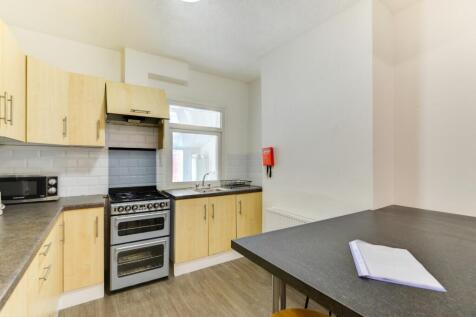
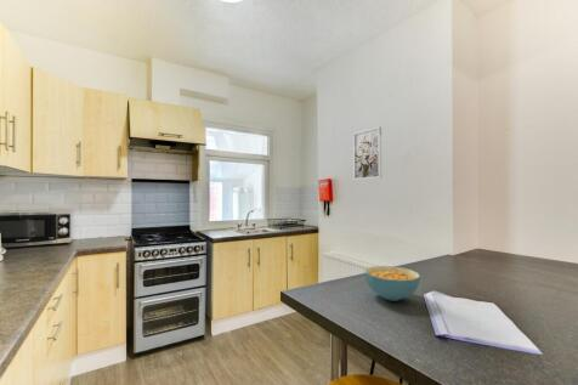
+ wall art (367, 154)
+ cereal bowl (391, 284)
